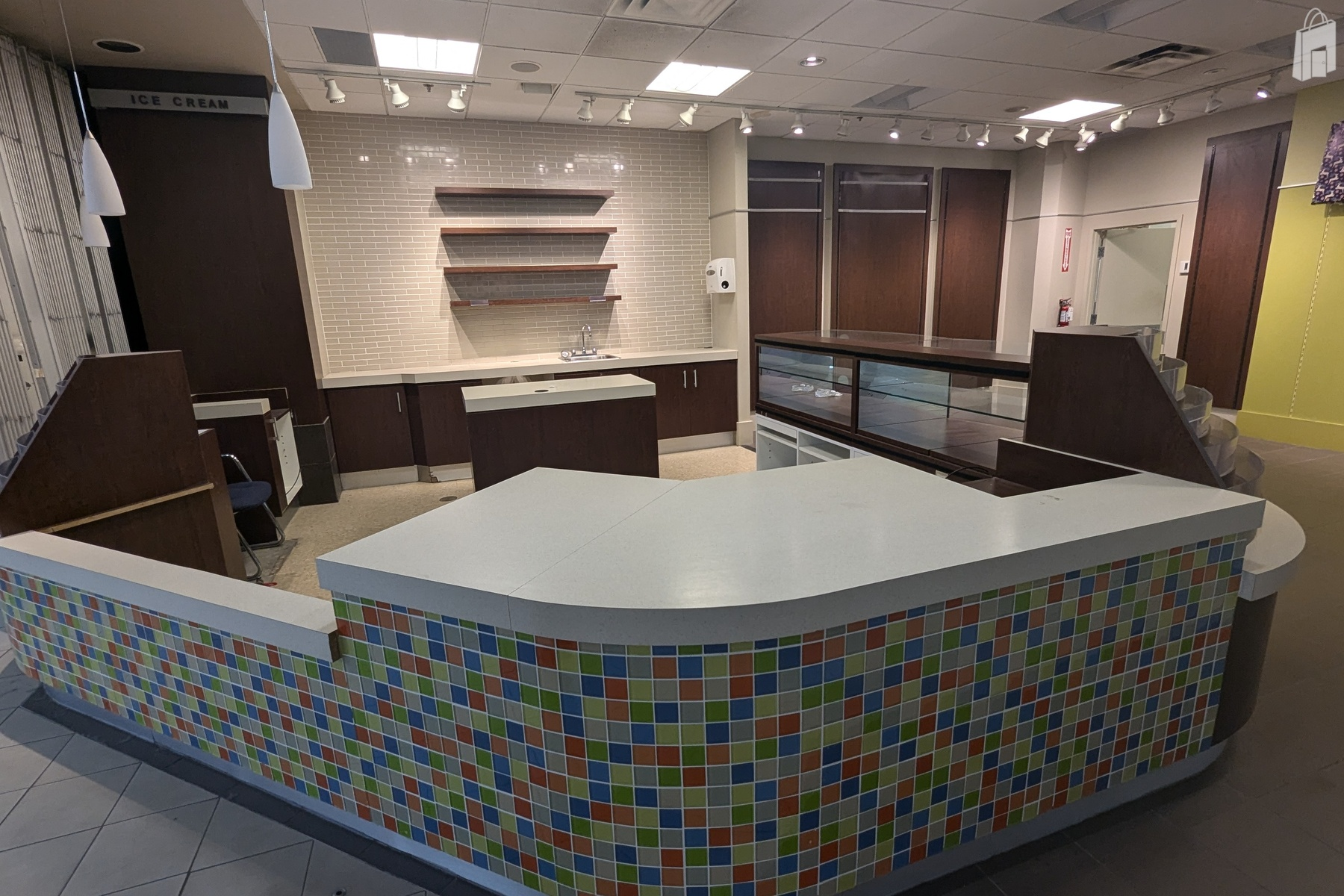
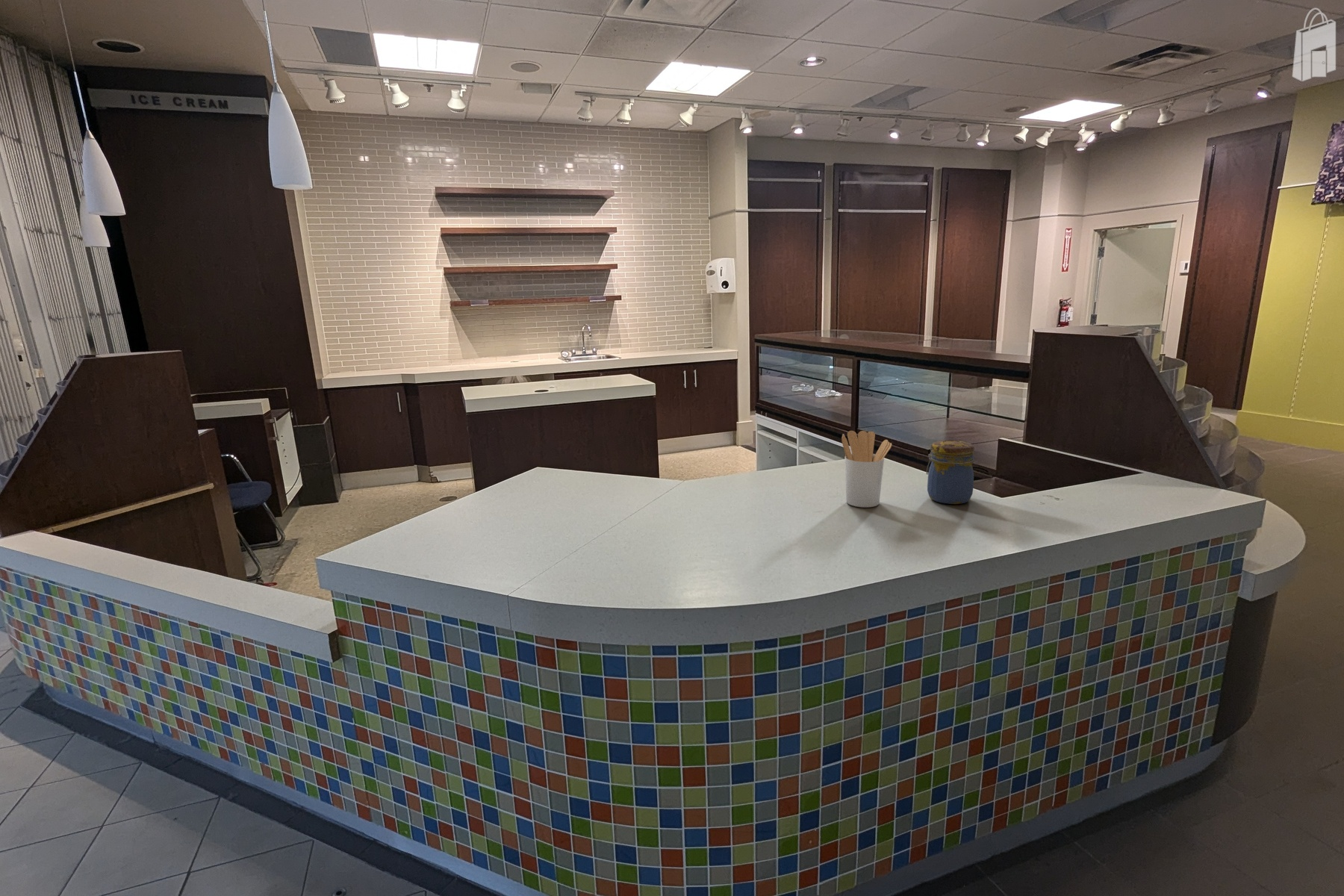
+ utensil holder (862, 466)
+ jar (949, 470)
